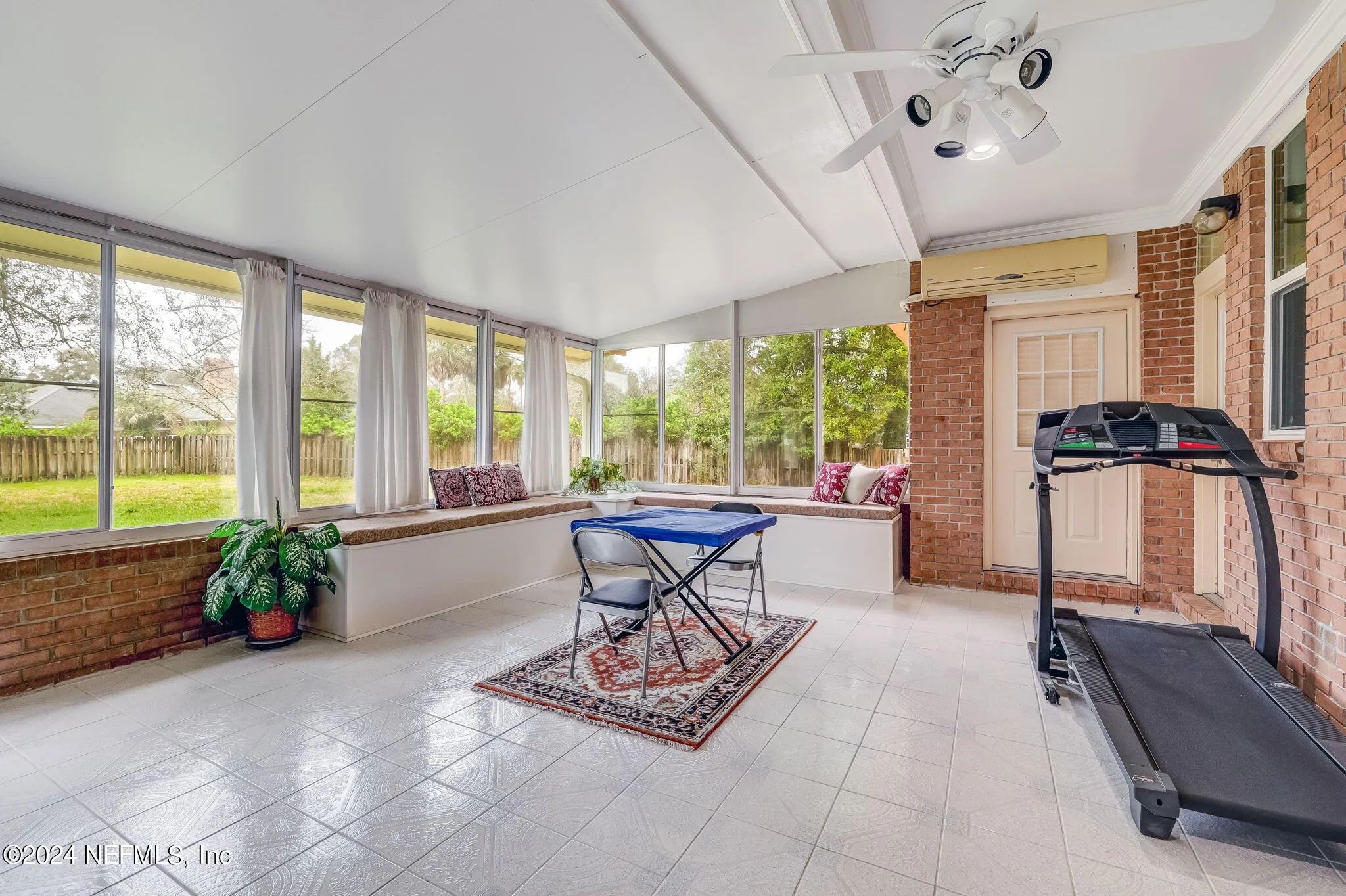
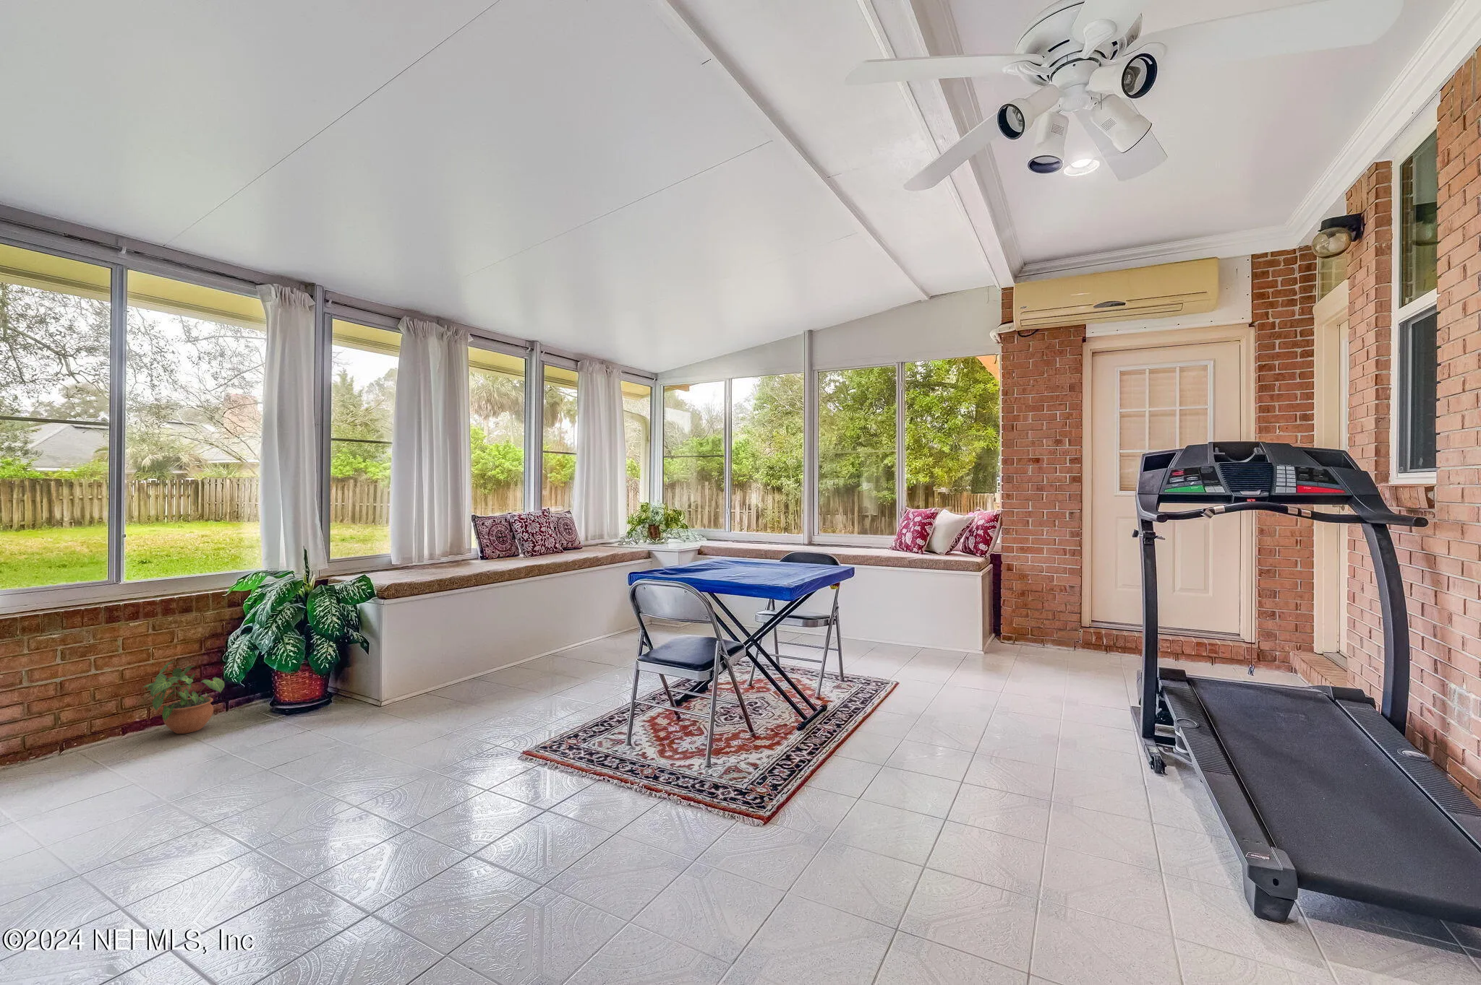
+ potted plant (180, 696)
